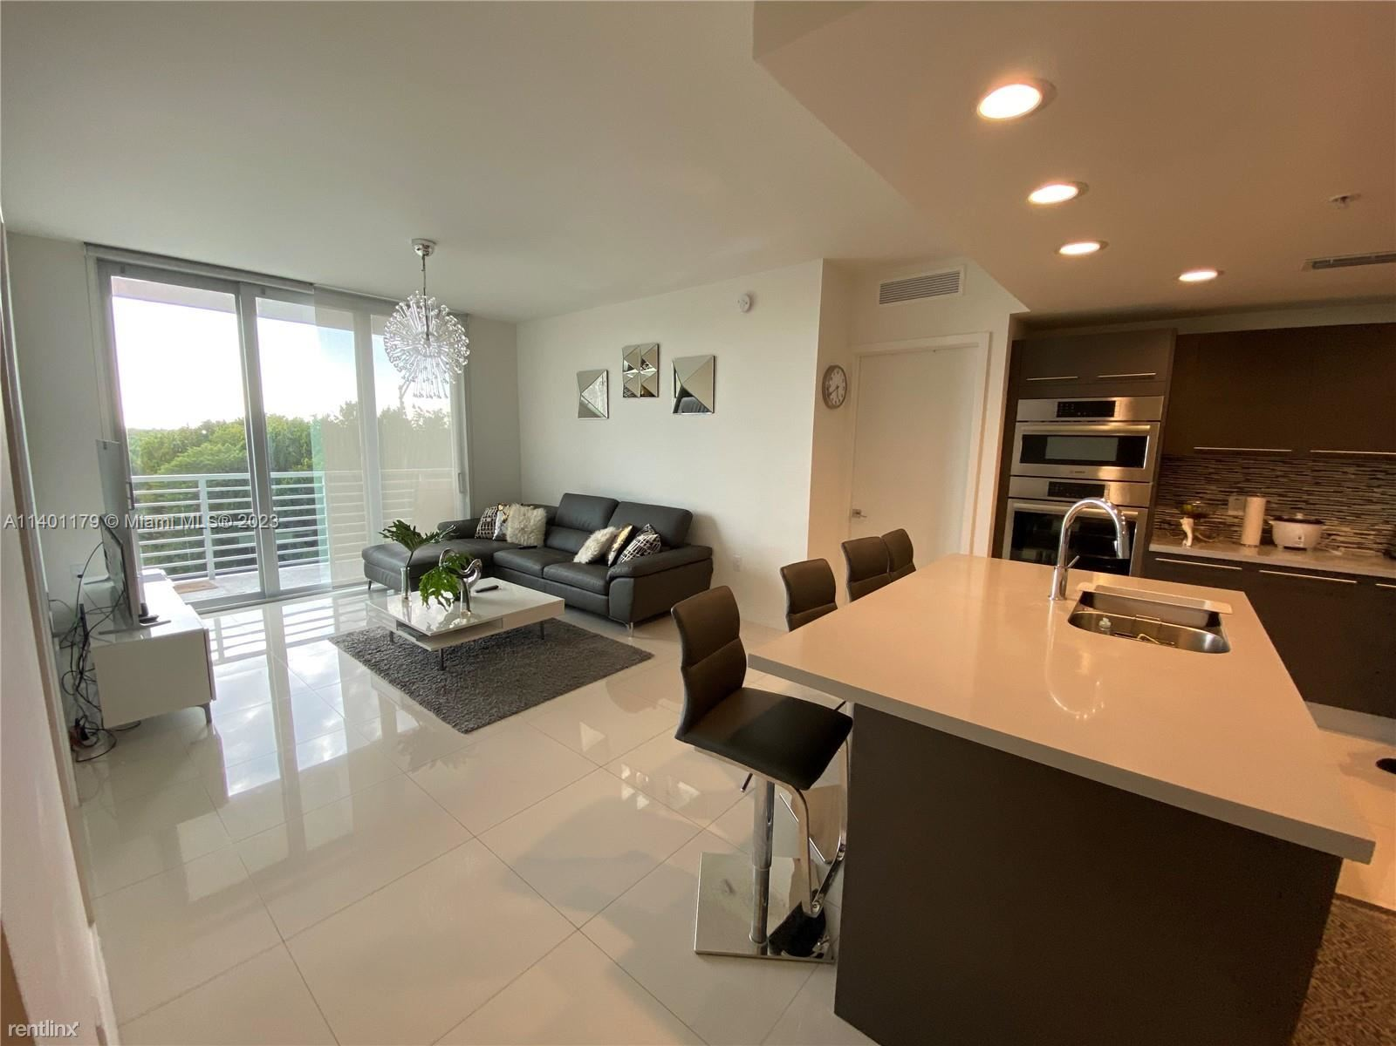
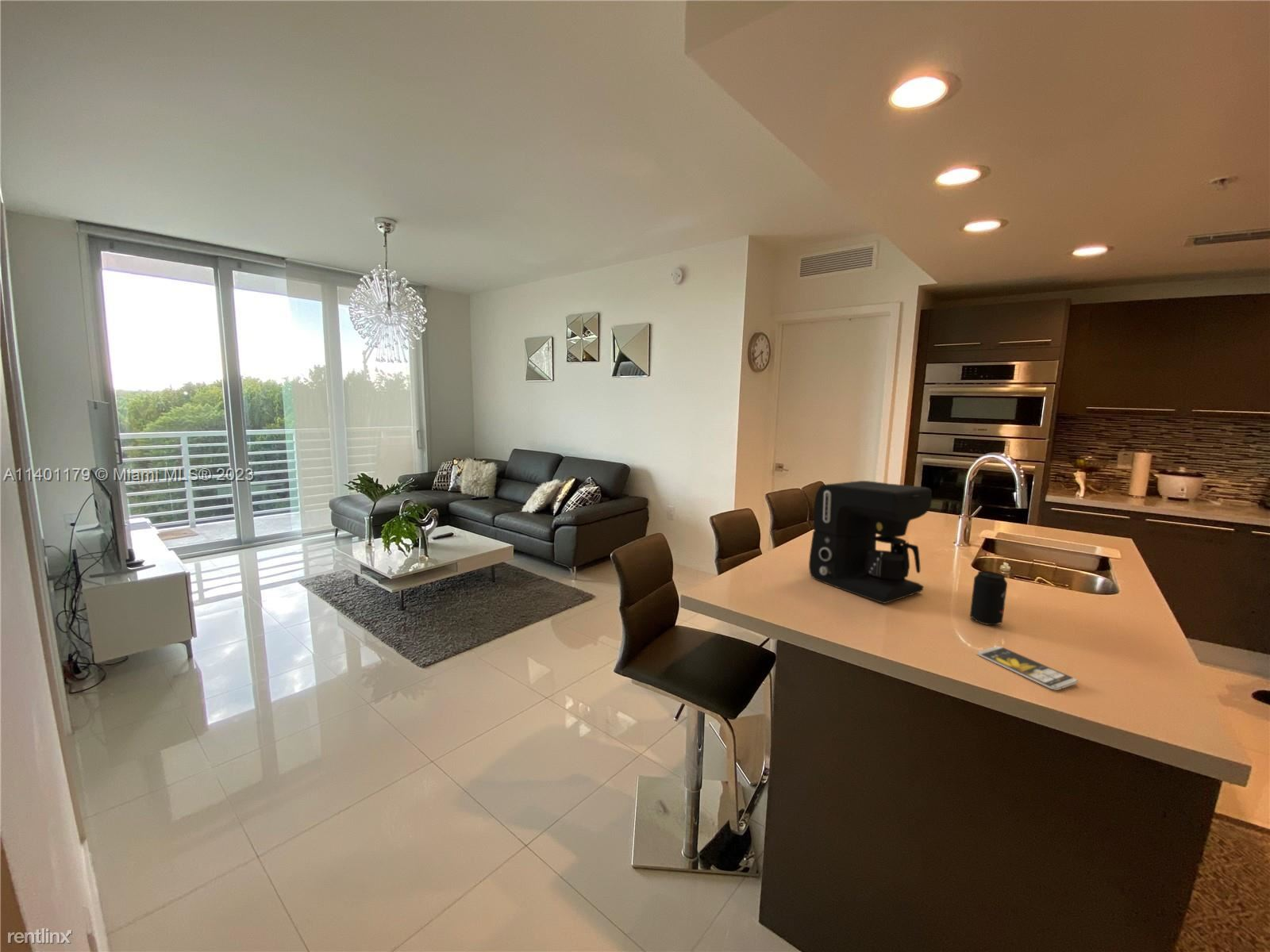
+ beverage can (988, 597)
+ coffee maker (872, 536)
+ smartphone (1024, 666)
